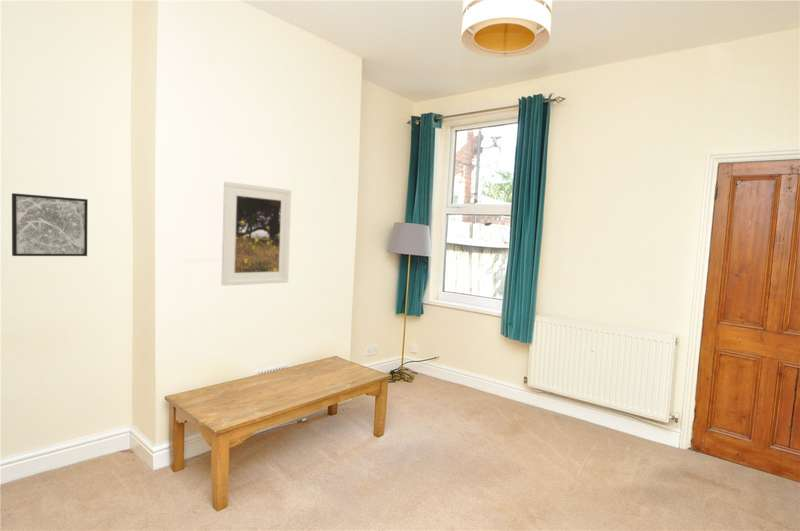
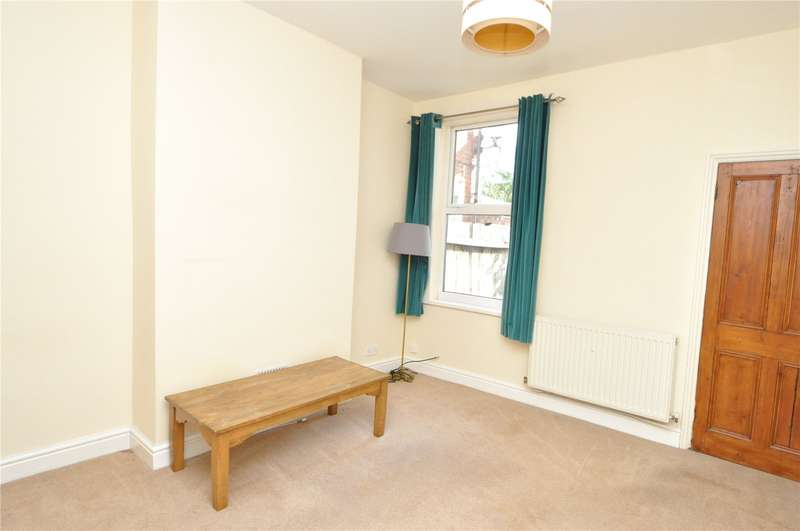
- wall art (51, 226)
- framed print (258, 235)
